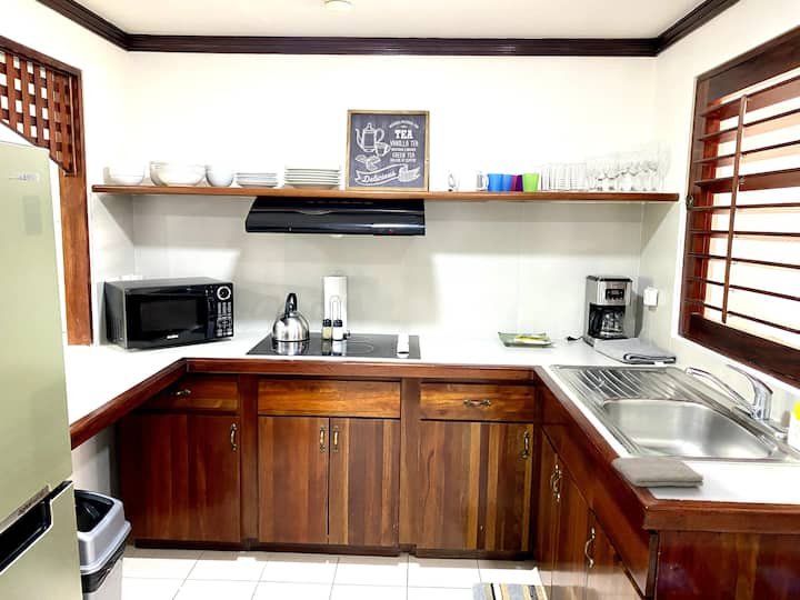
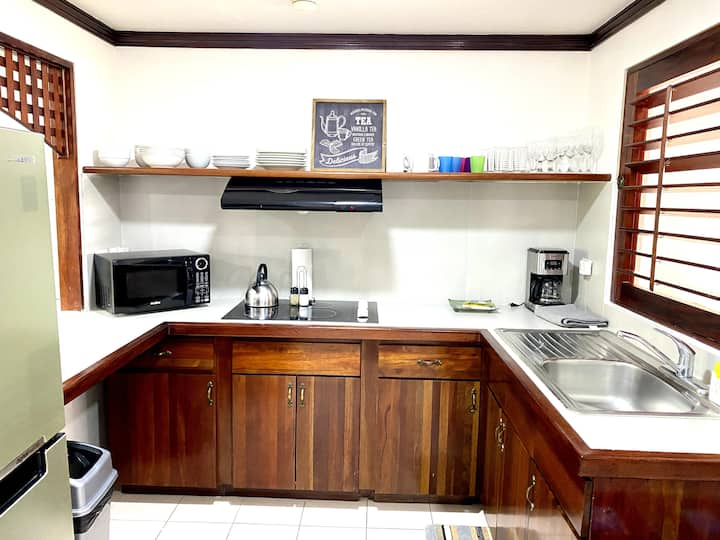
- washcloth (657, 471)
